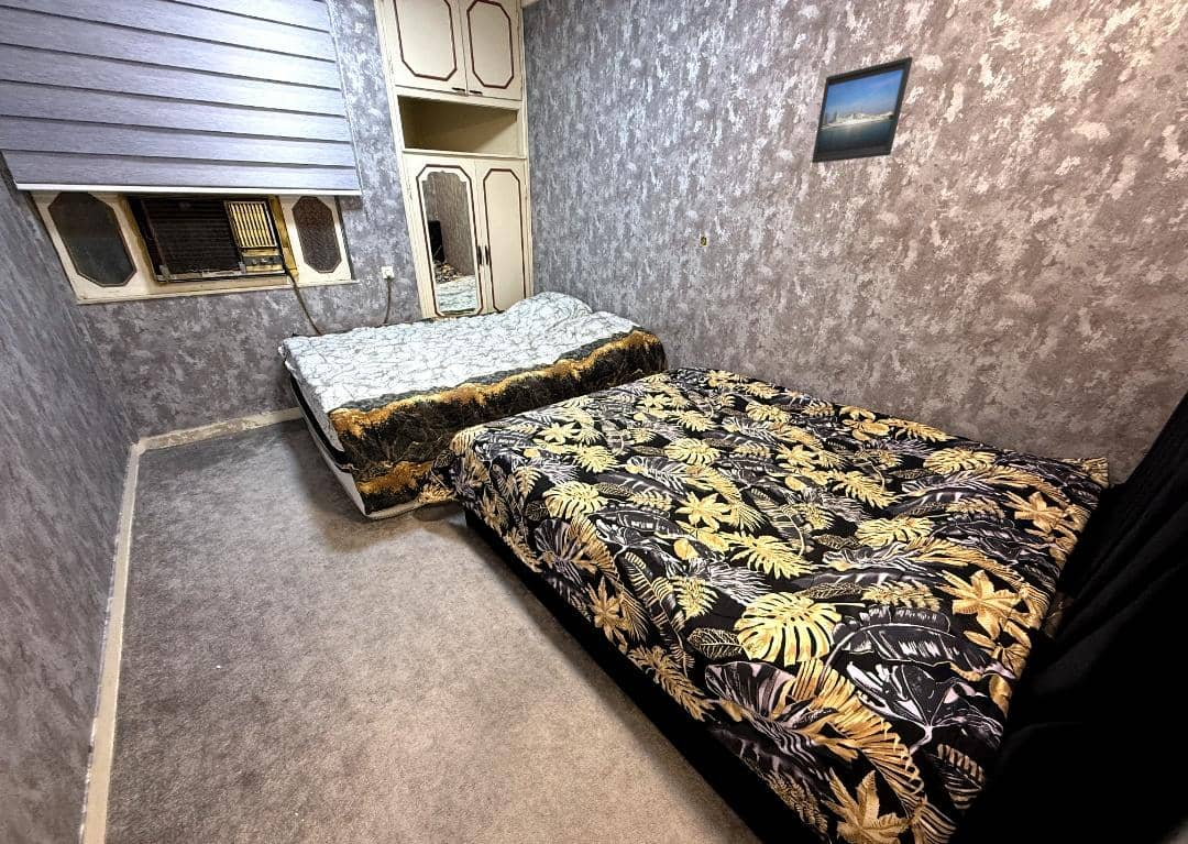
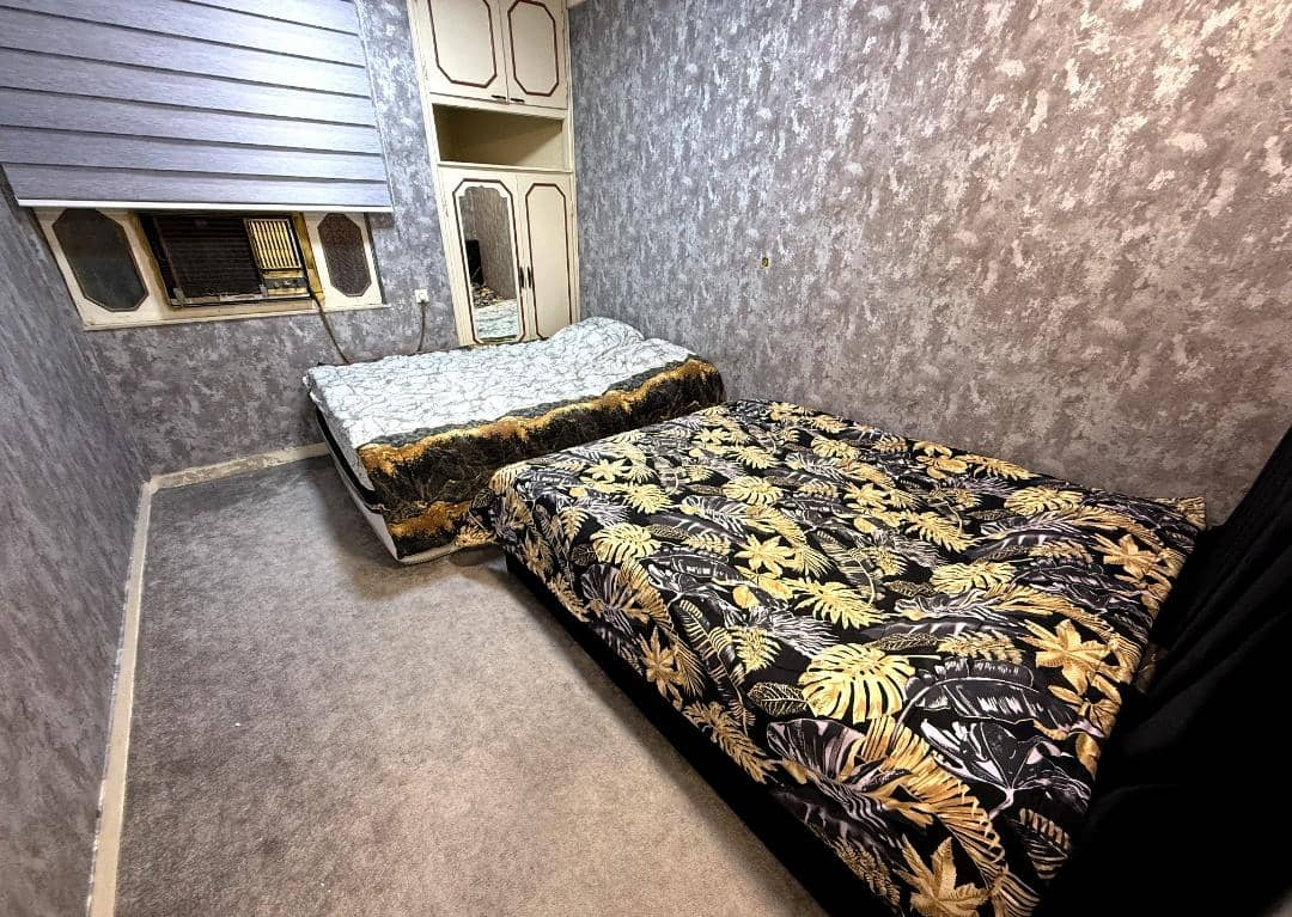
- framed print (857, 114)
